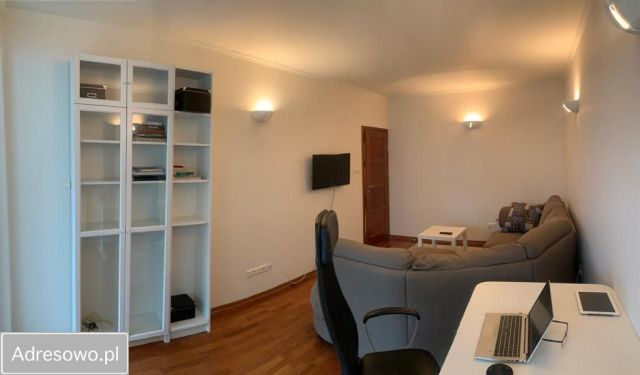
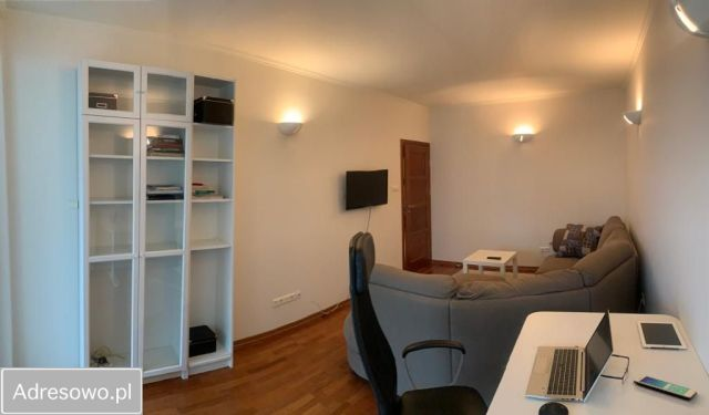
+ smartphone (664, 386)
